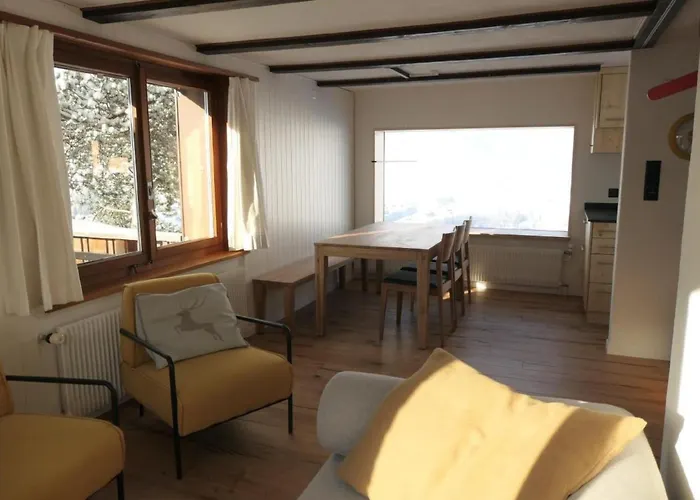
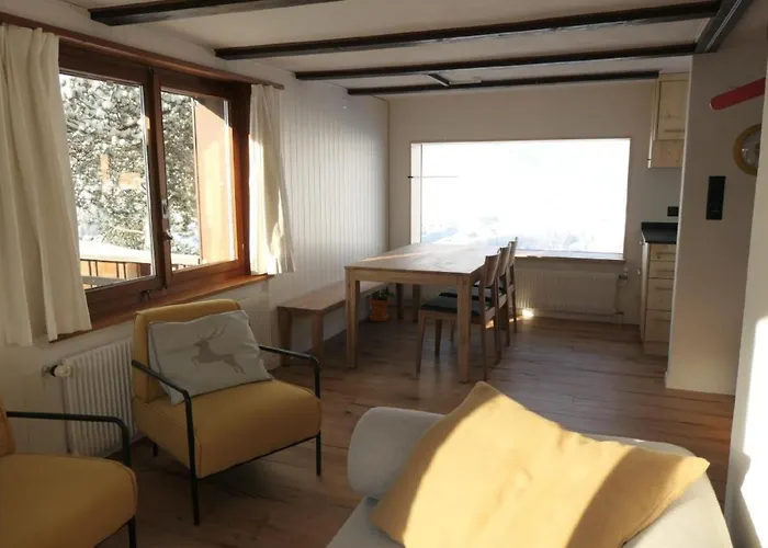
+ potted plant (380, 305)
